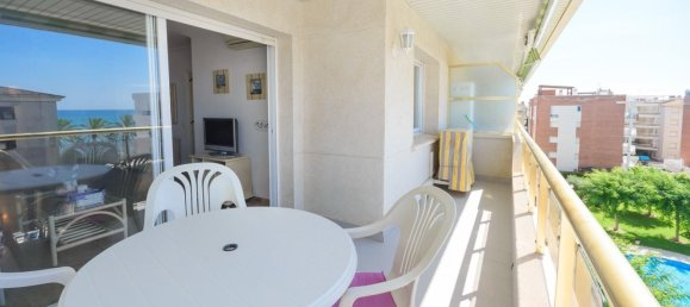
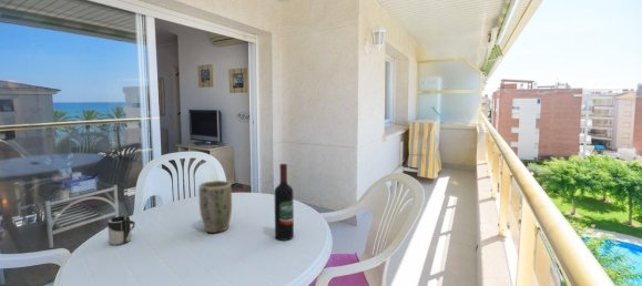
+ cup (122, 228)
+ plant pot (215, 206)
+ wine bottle (284, 201)
